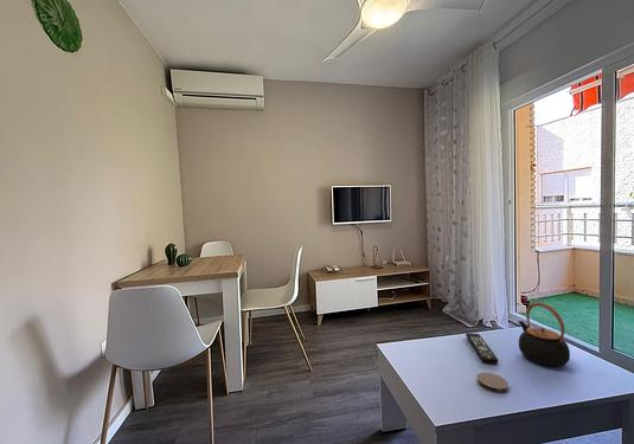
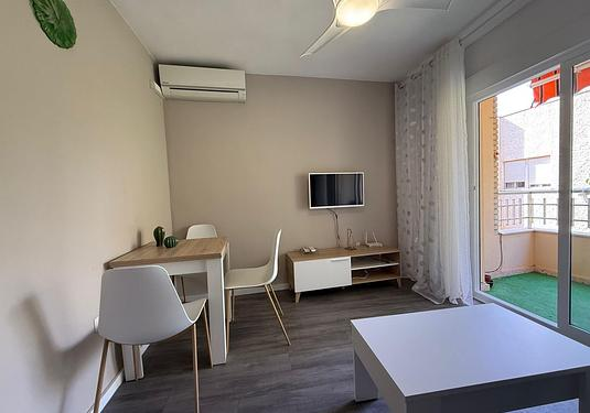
- teapot (539, 329)
- remote control (480, 347)
- coaster (492, 381)
